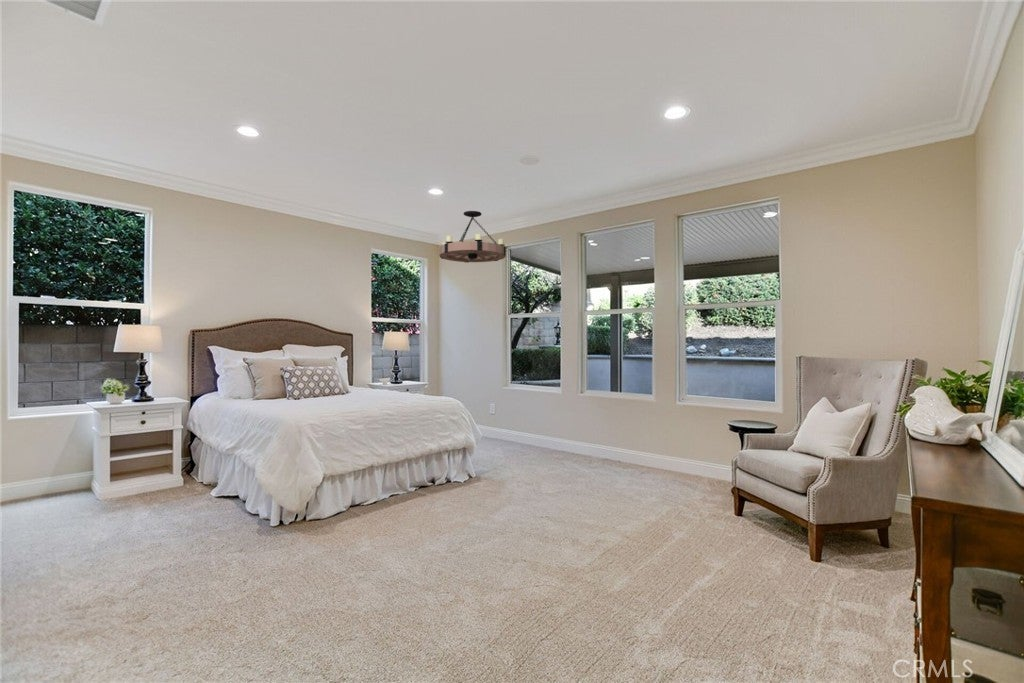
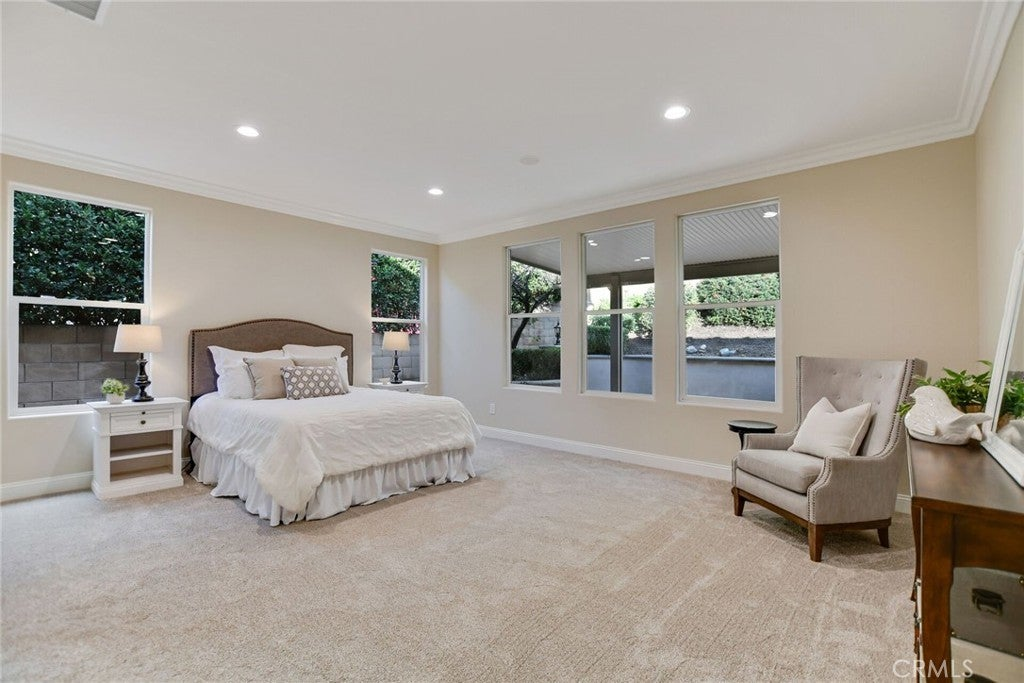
- chandelier (476, 235)
